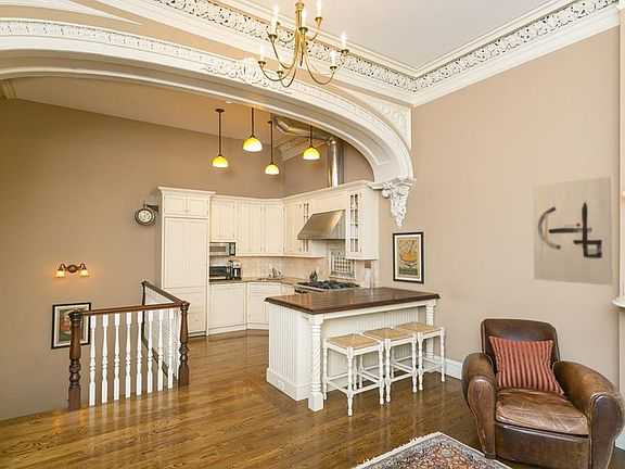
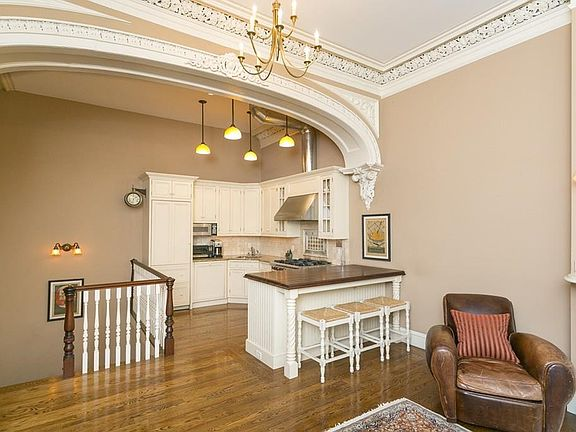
- wall art (570, 231)
